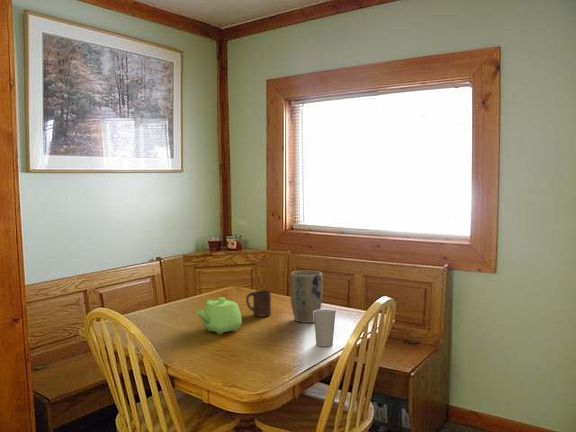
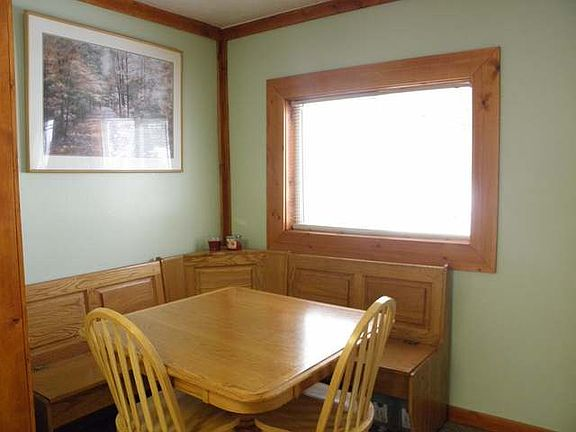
- teapot (214, 314)
- cup (324, 326)
- cup (259, 303)
- plant pot (306, 296)
